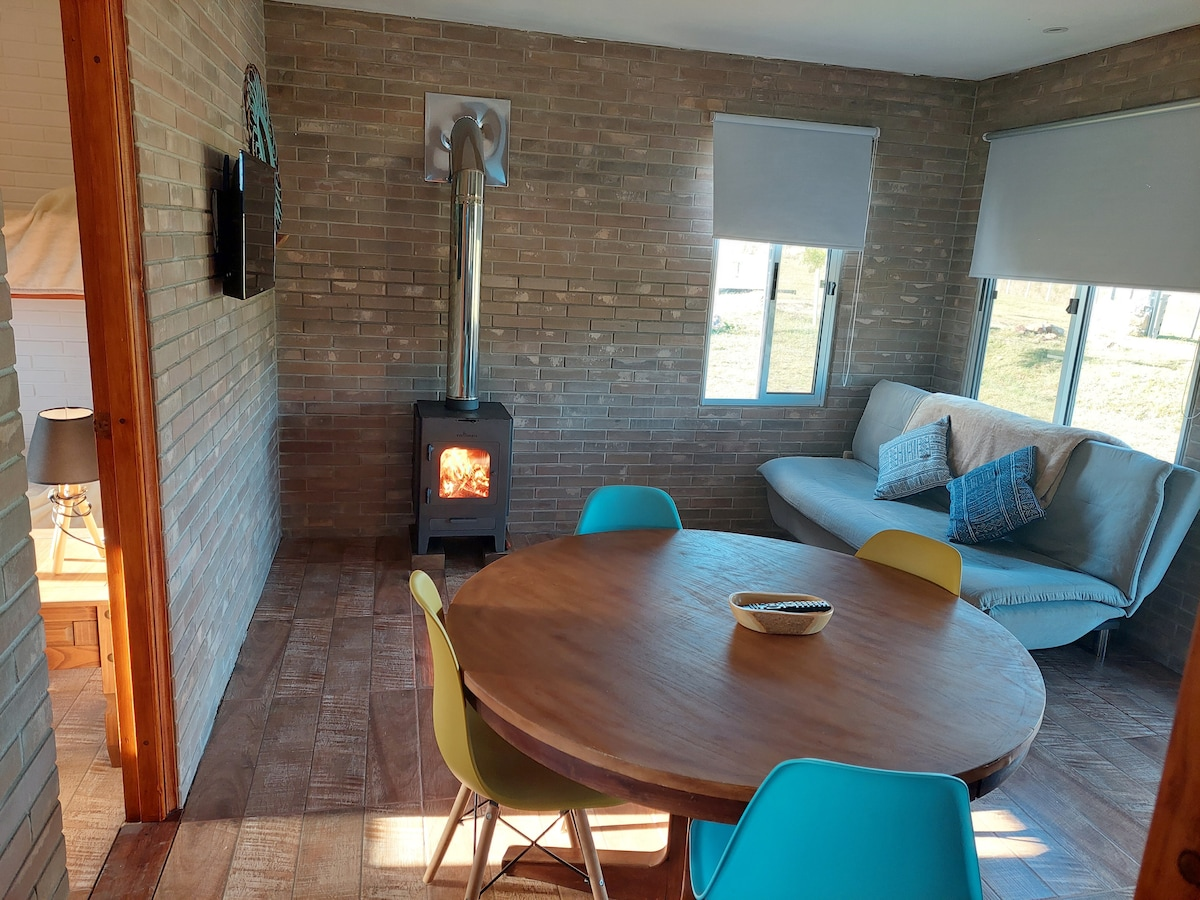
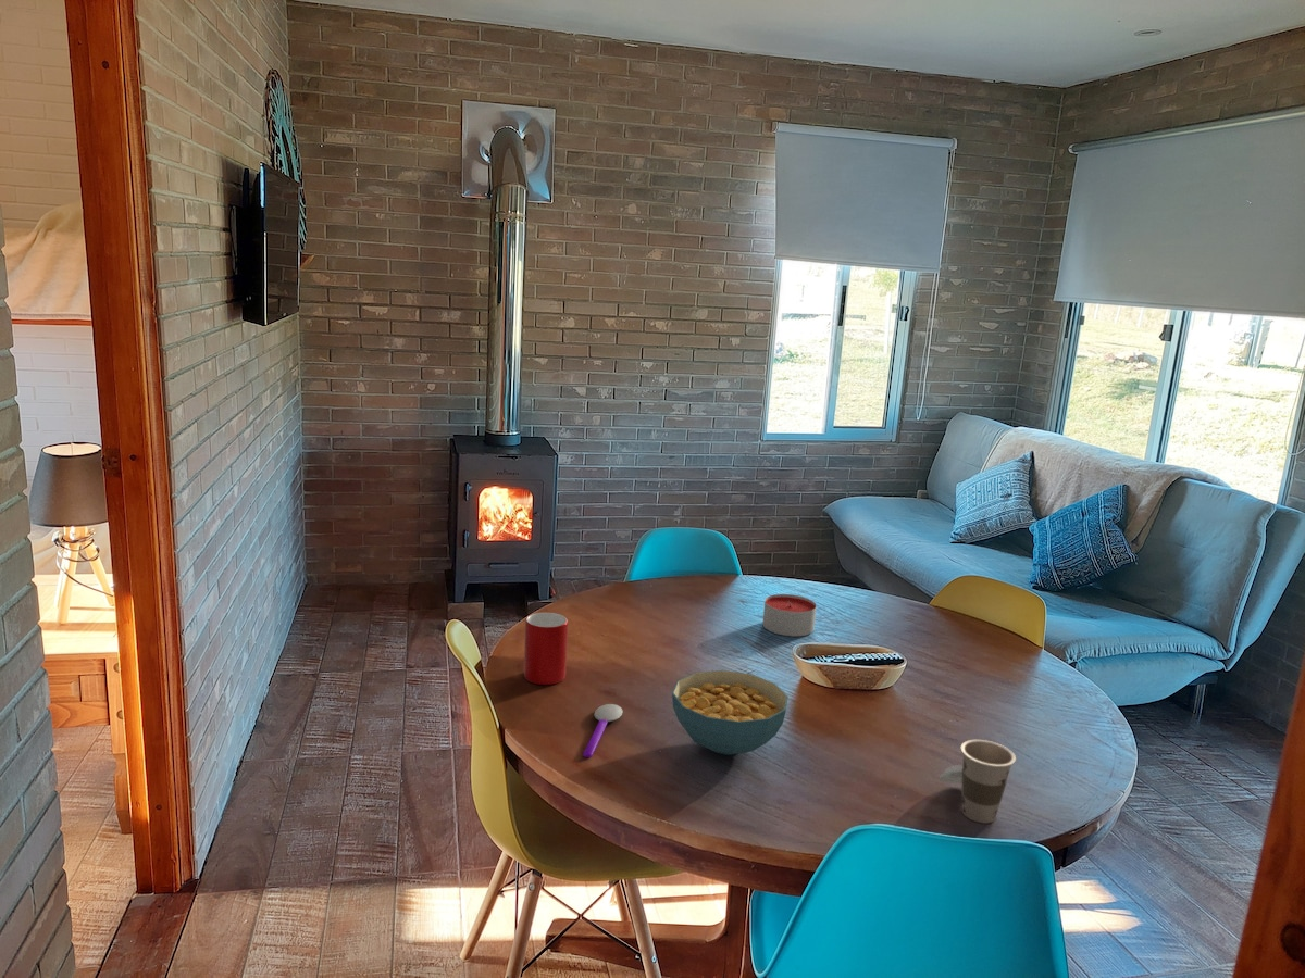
+ spoon (600, 727)
+ cup (975, 774)
+ candle (788, 614)
+ cup (547, 644)
+ cereal bowl (728, 720)
